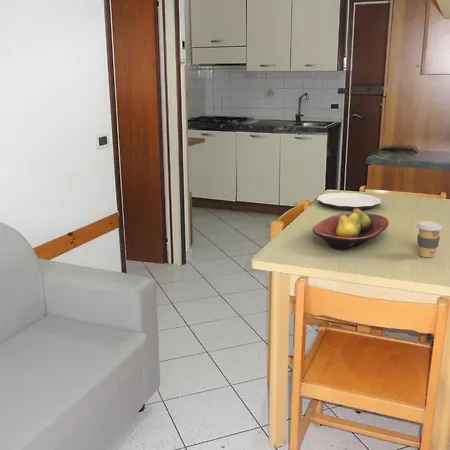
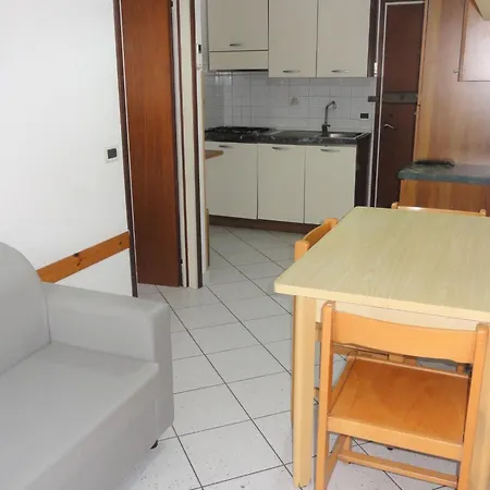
- plate (348, 201)
- fruit bowl (351, 225)
- coffee cup (428, 239)
